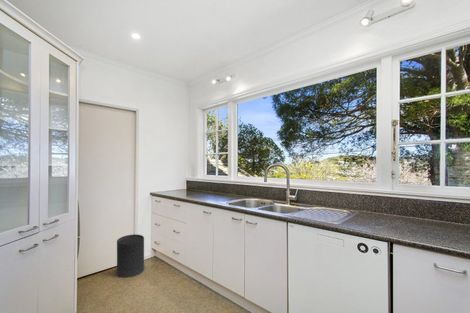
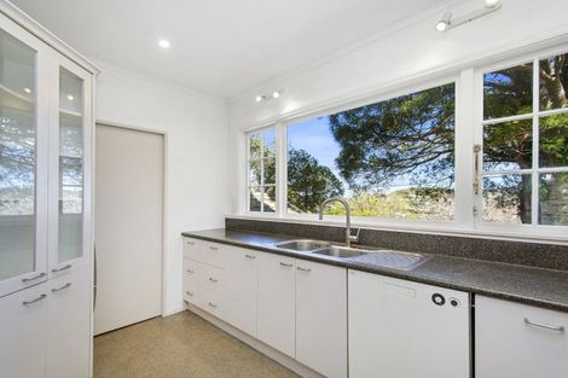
- trash can (130, 255)
